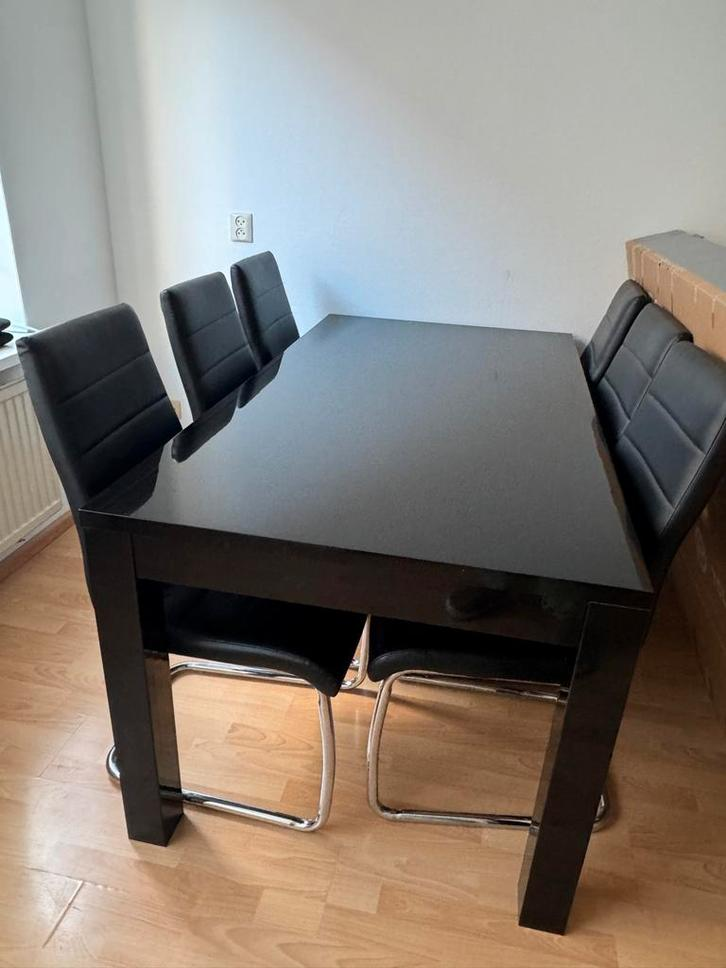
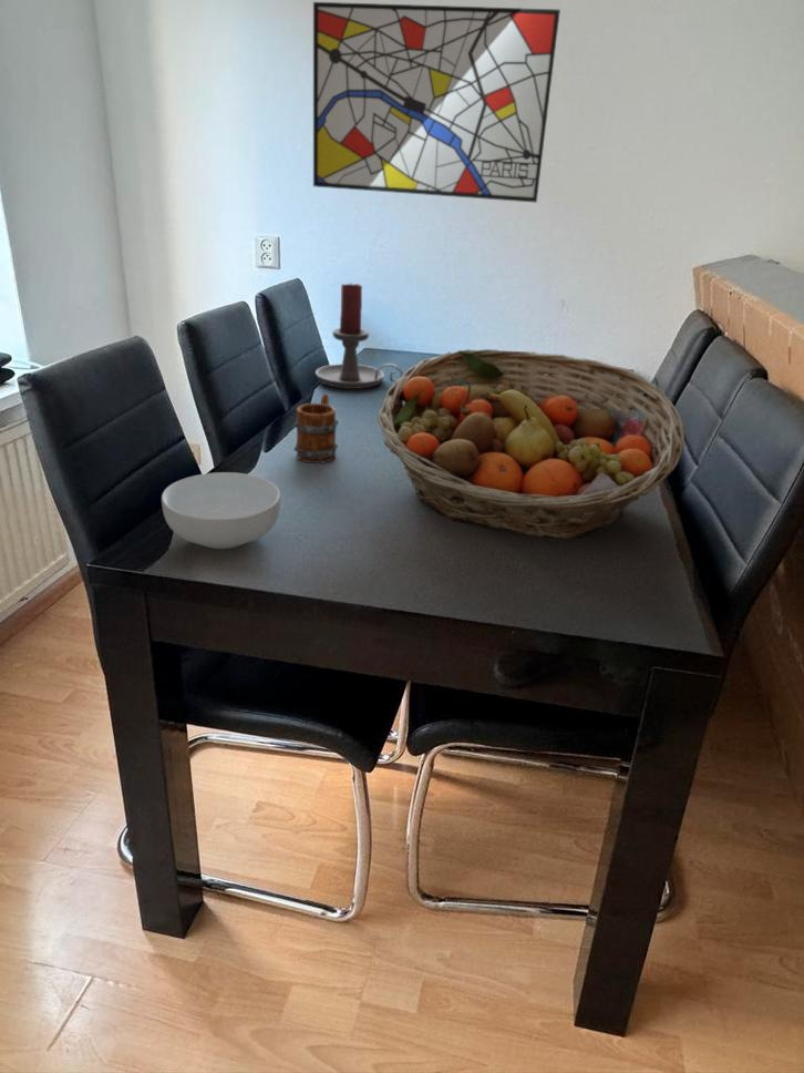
+ fruit basket (524, 438)
+ cereal bowl (223, 514)
+ wall art (427, 104)
+ mug (318, 427)
+ candle holder (360, 334)
